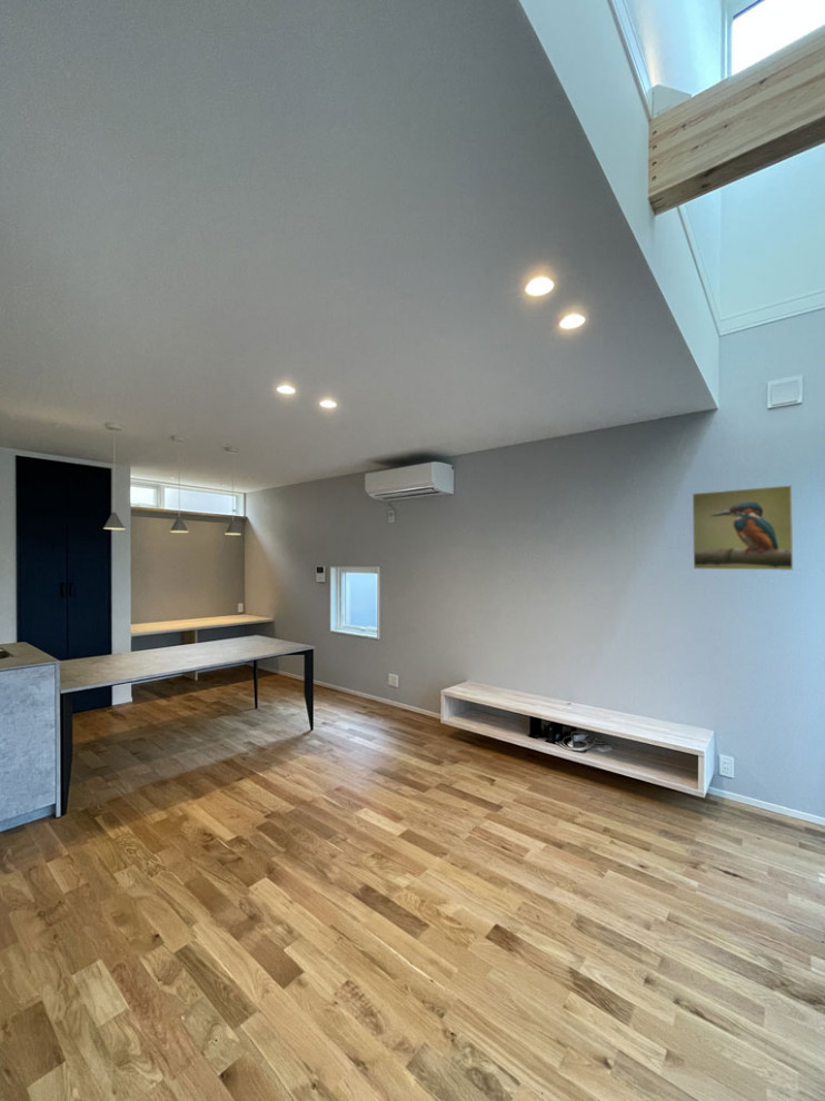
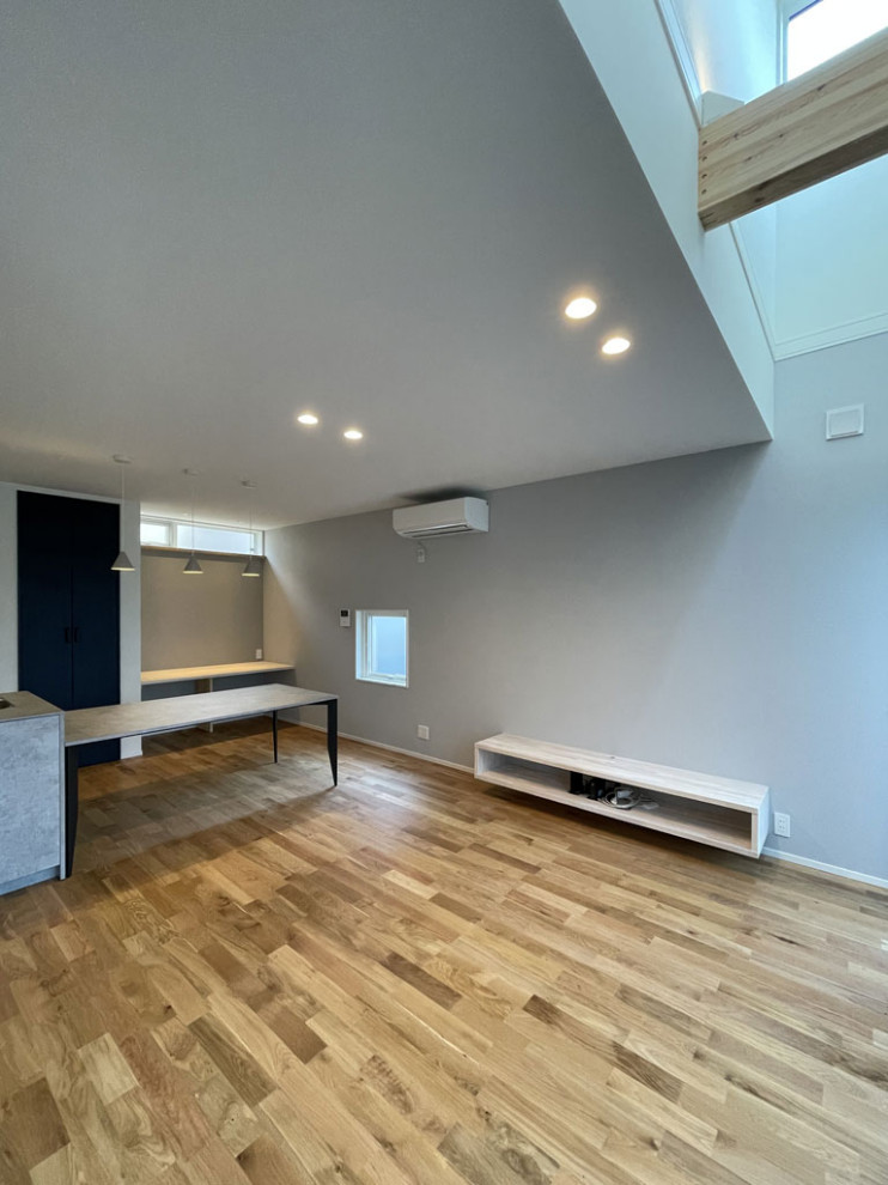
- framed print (739, 529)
